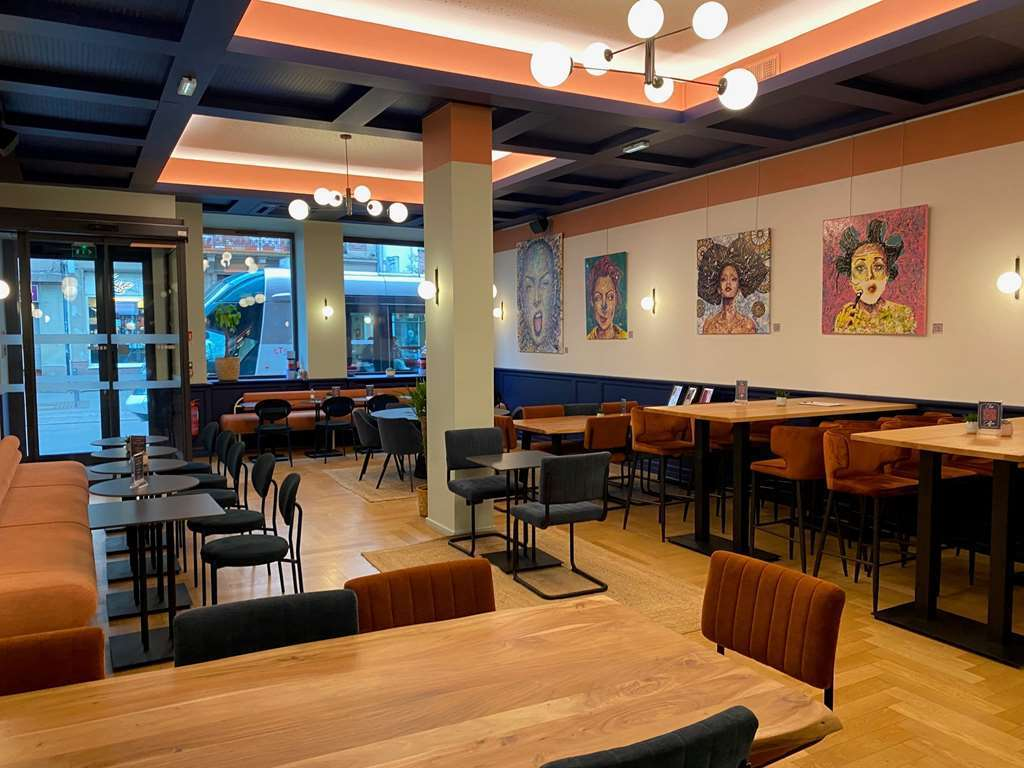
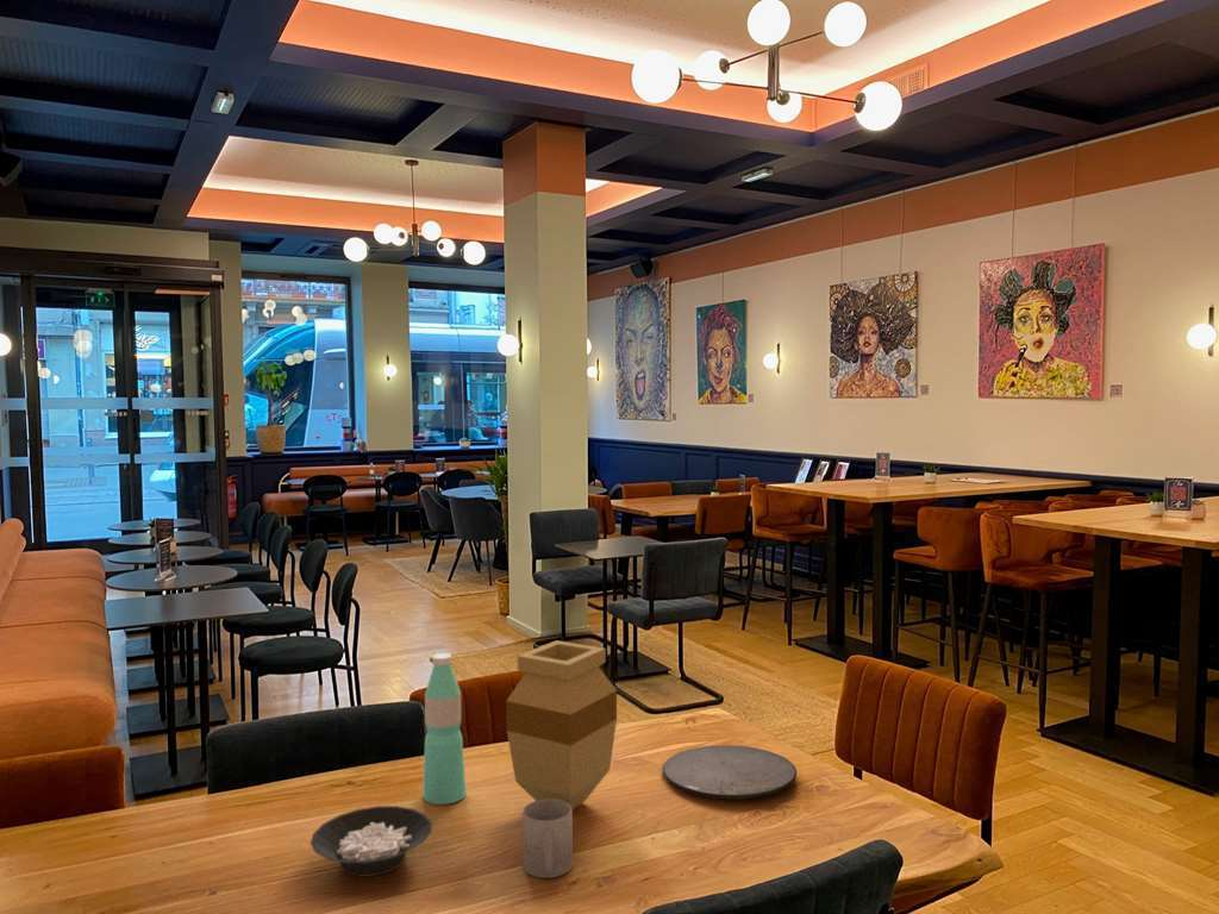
+ water bottle (443, 725)
+ vase (562, 728)
+ cereal bowl (373, 846)
+ mug (548, 843)
+ plate (729, 769)
